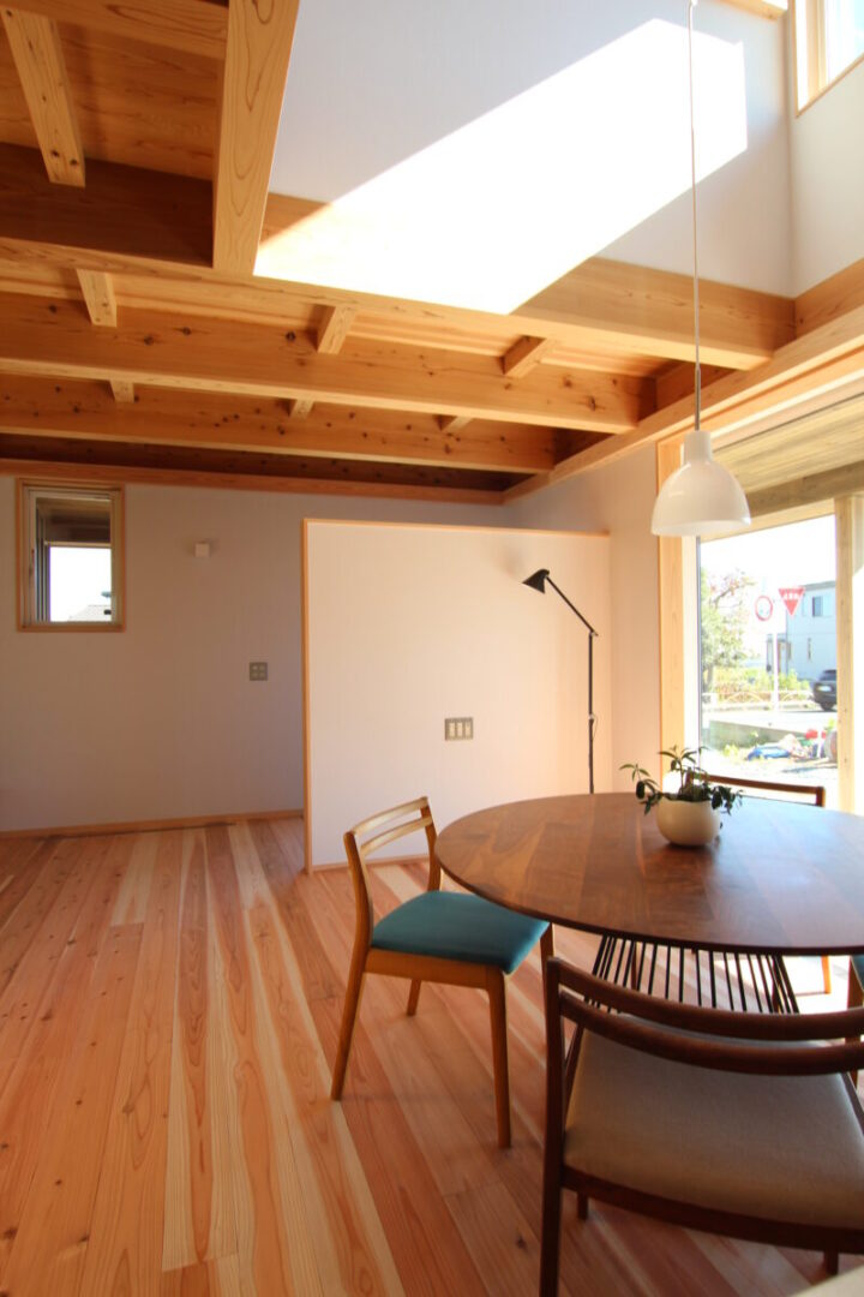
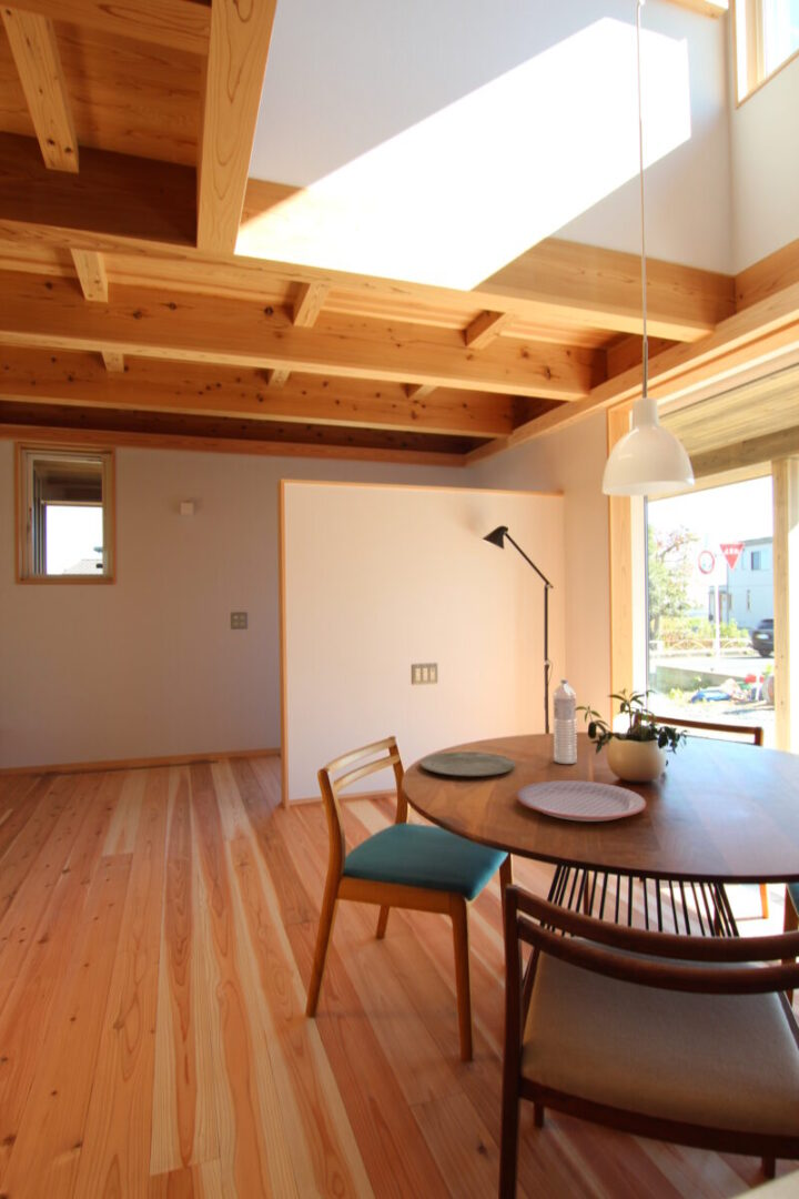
+ plate (579, 802)
+ plate (467, 765)
+ water bottle (564, 721)
